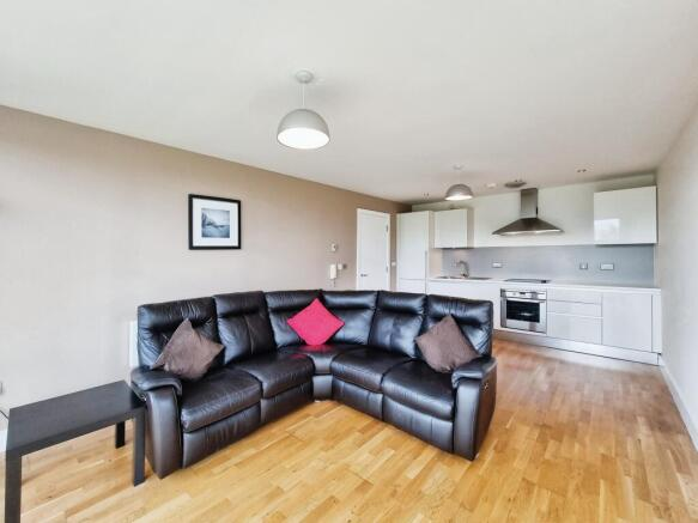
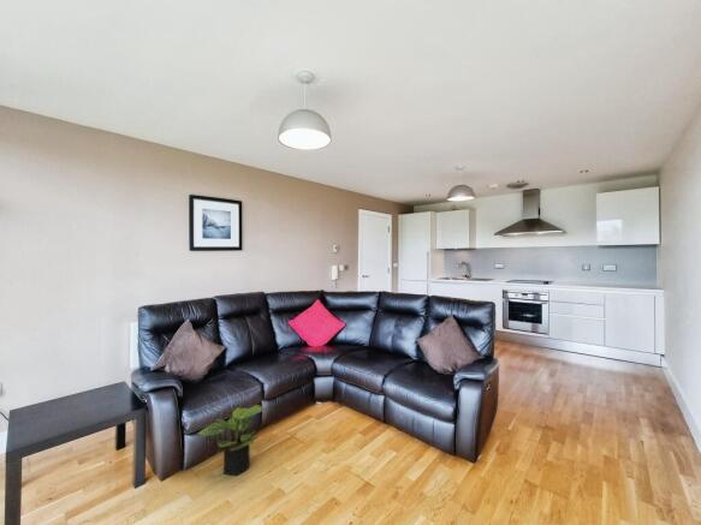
+ potted plant (236, 437)
